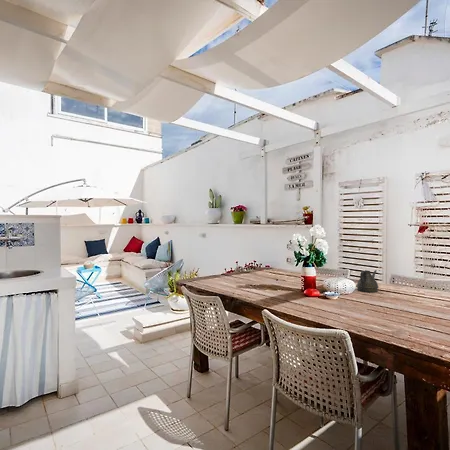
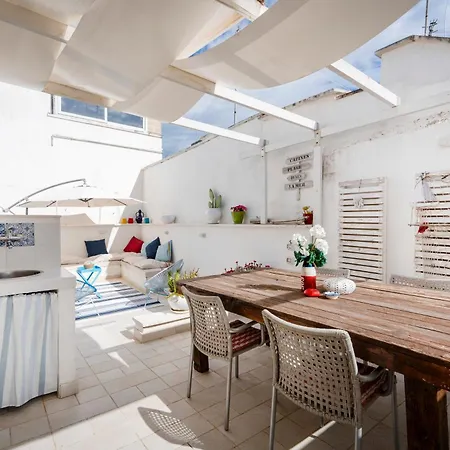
- teapot (369, 279)
